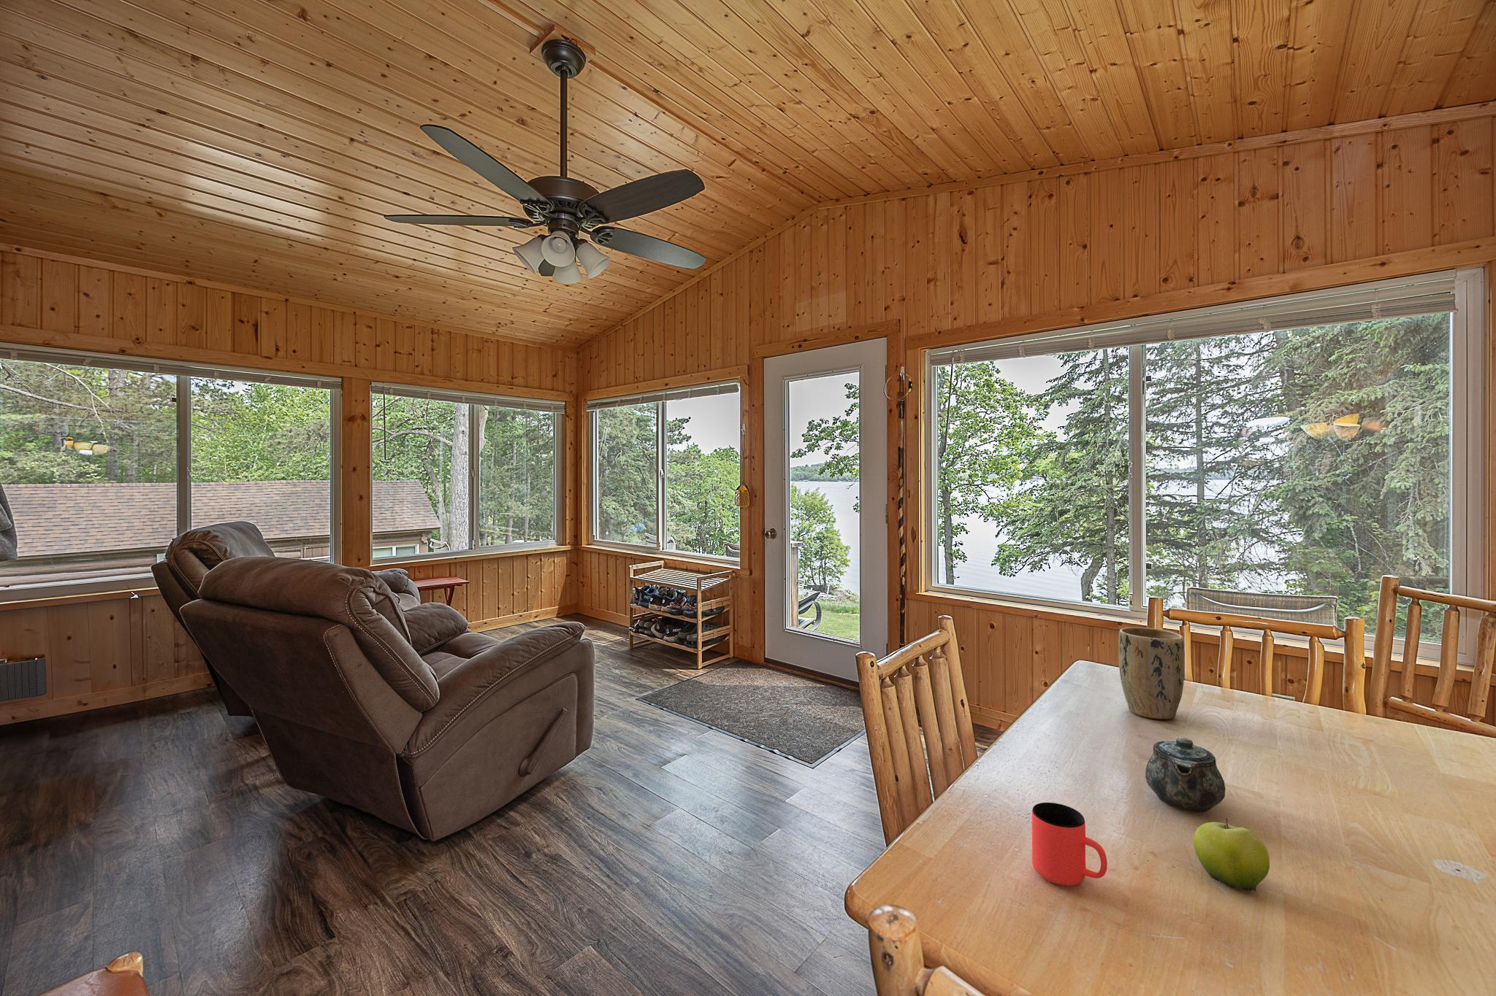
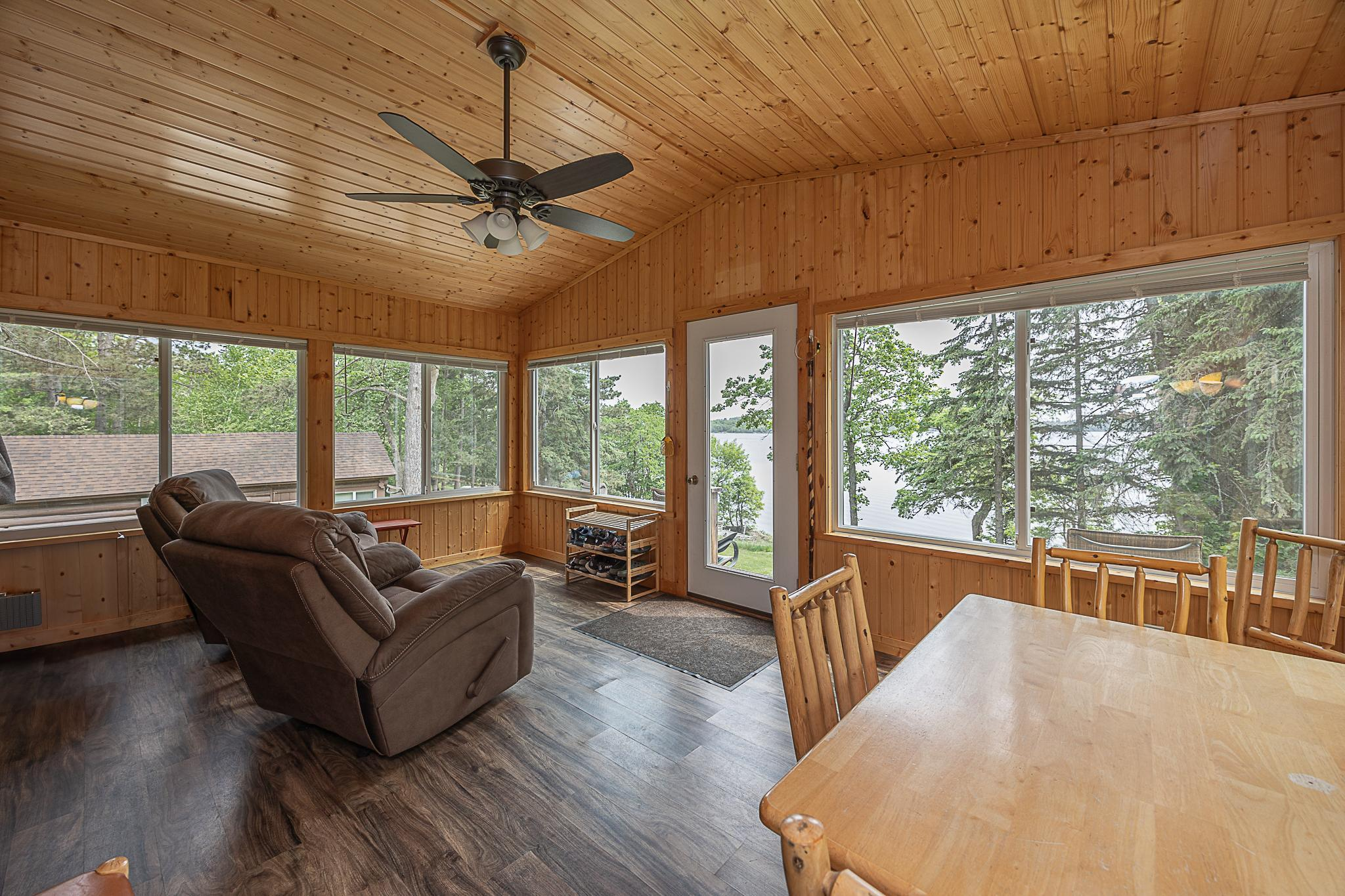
- chinaware (1185, 769)
- cup (1069, 848)
- fruit (1231, 851)
- plant pot (1150, 673)
